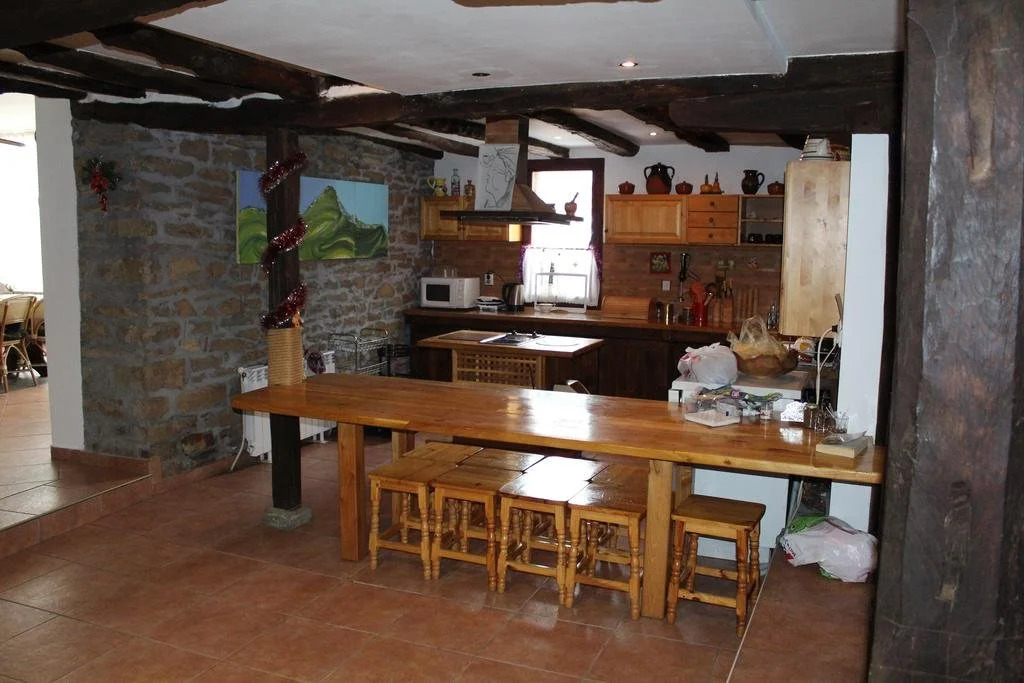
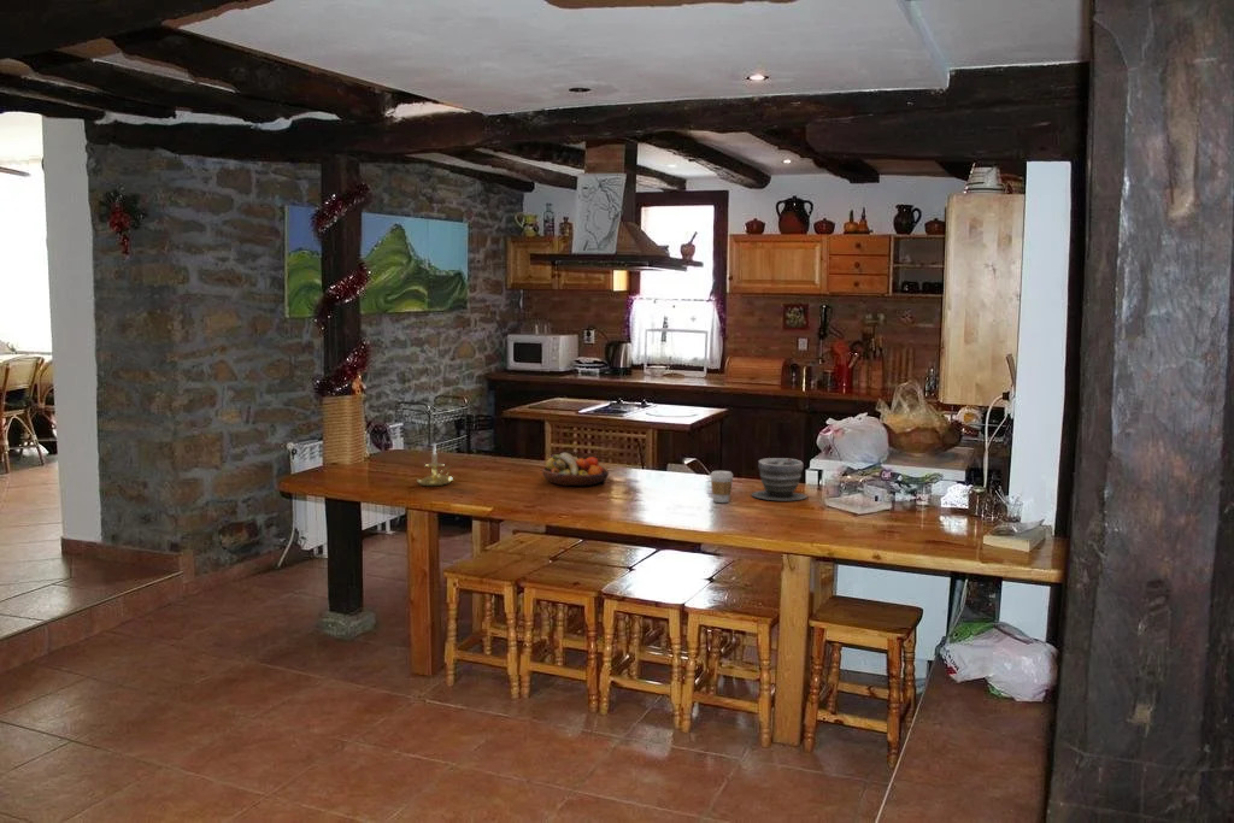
+ fruit bowl (575, 466)
+ planter (778, 477)
+ coffee cup (721, 486)
+ candle holder (436, 462)
